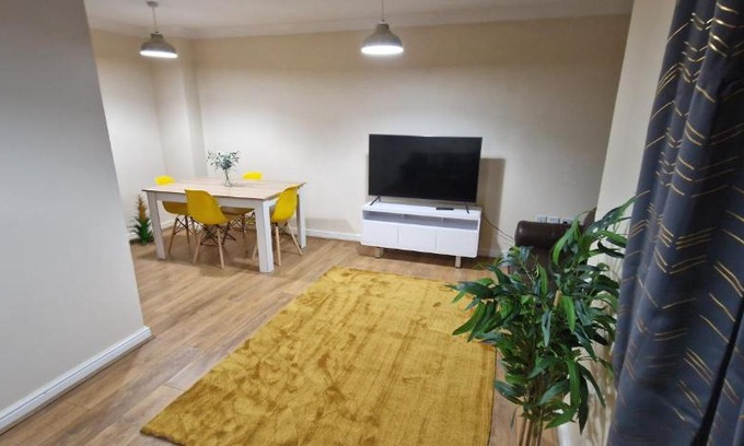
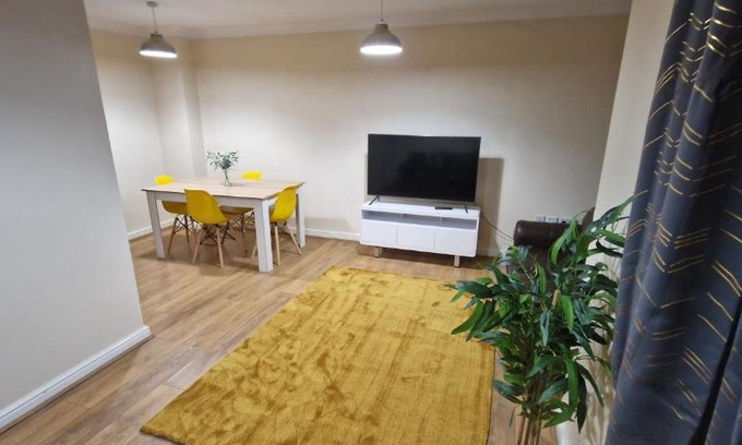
- indoor plant (142, 218)
